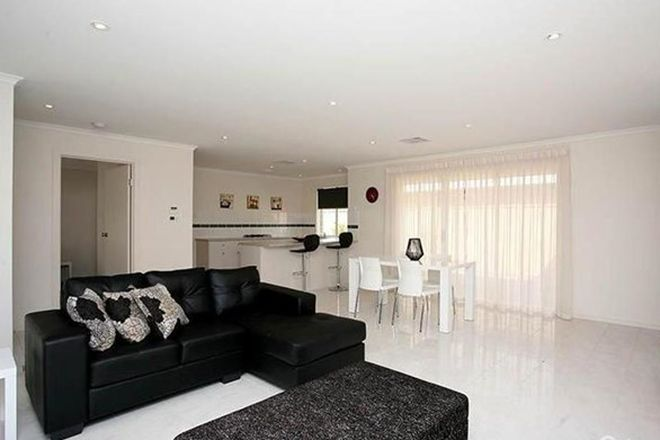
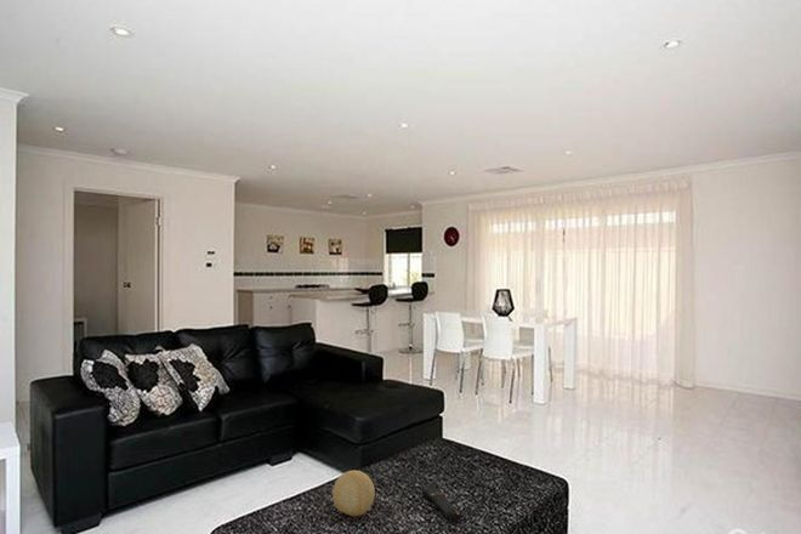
+ remote control (441, 502)
+ decorative ball (353, 490)
